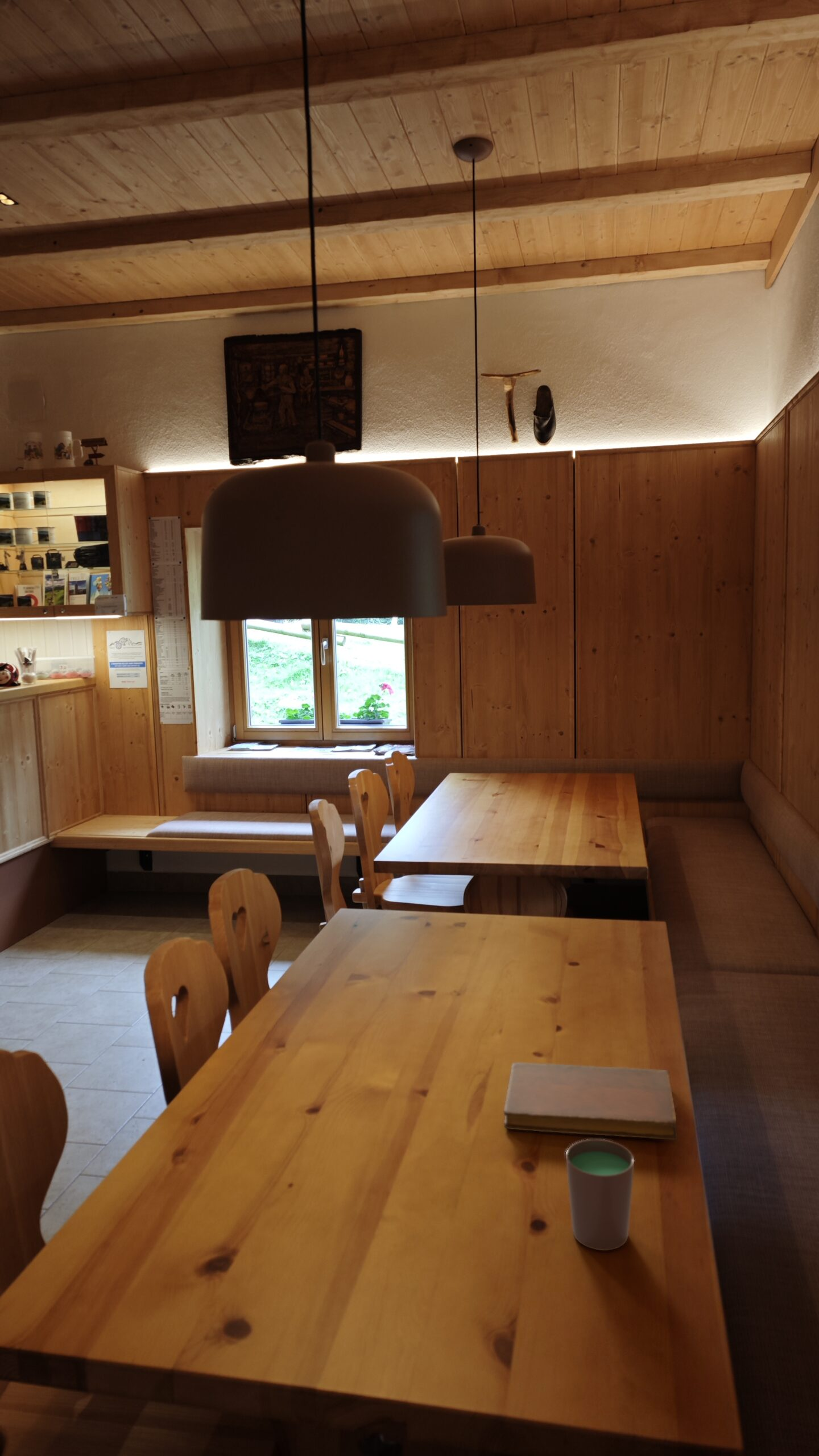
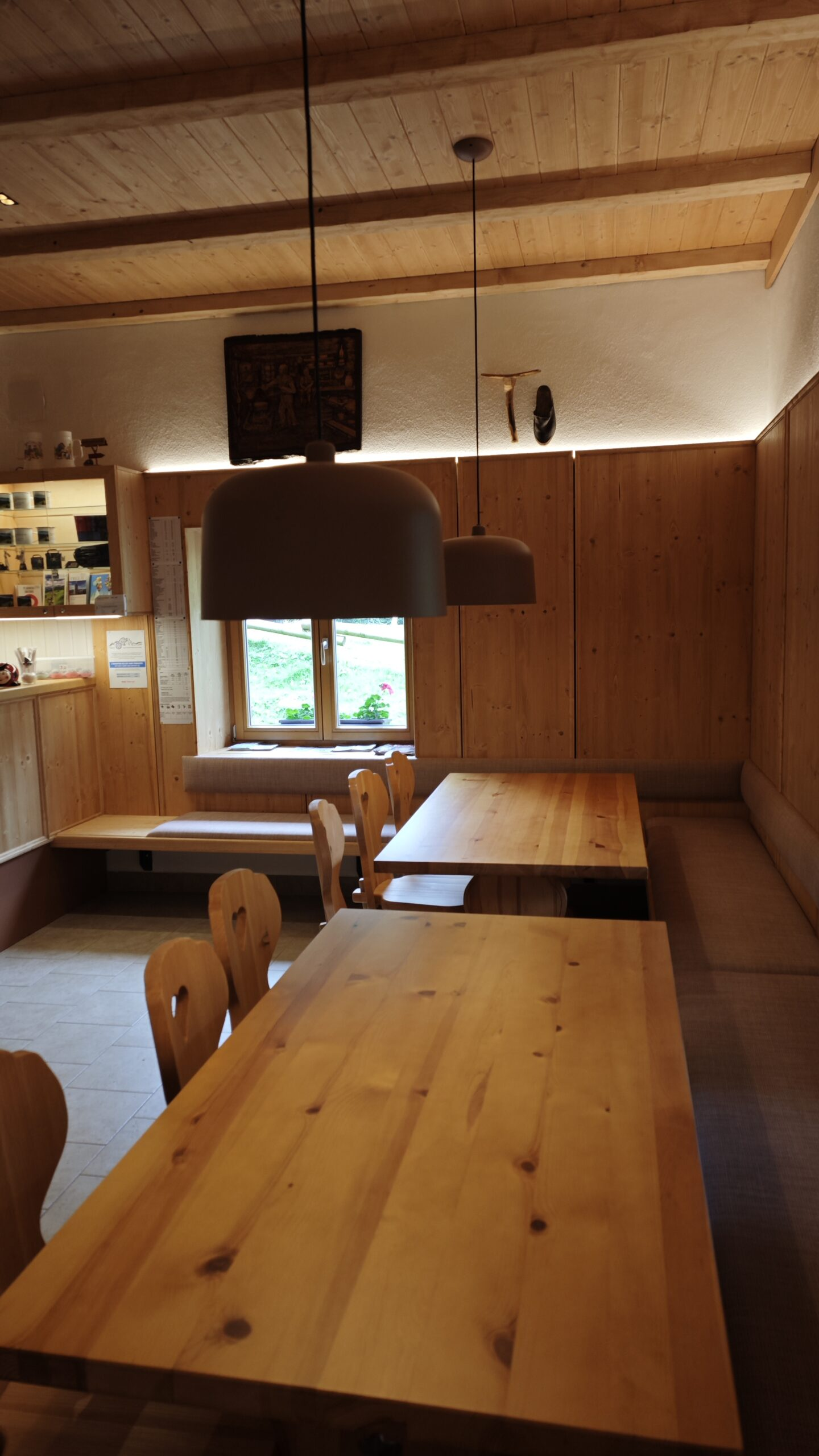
- notebook (589, 1097)
- cup (600, 1195)
